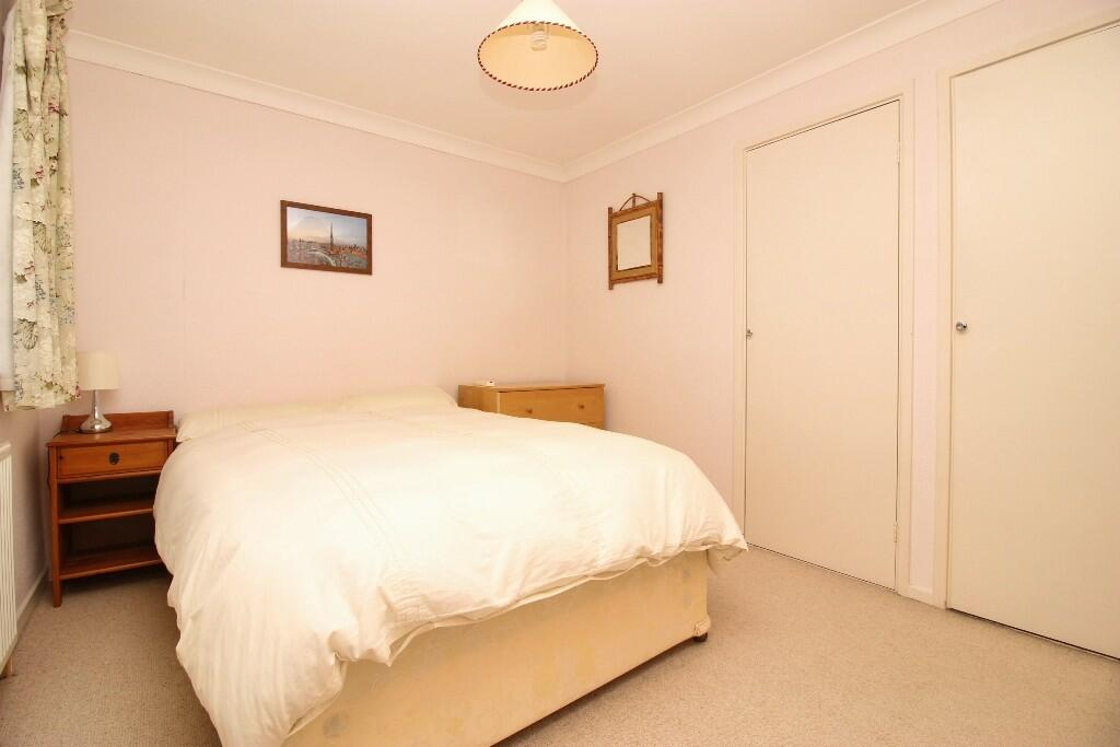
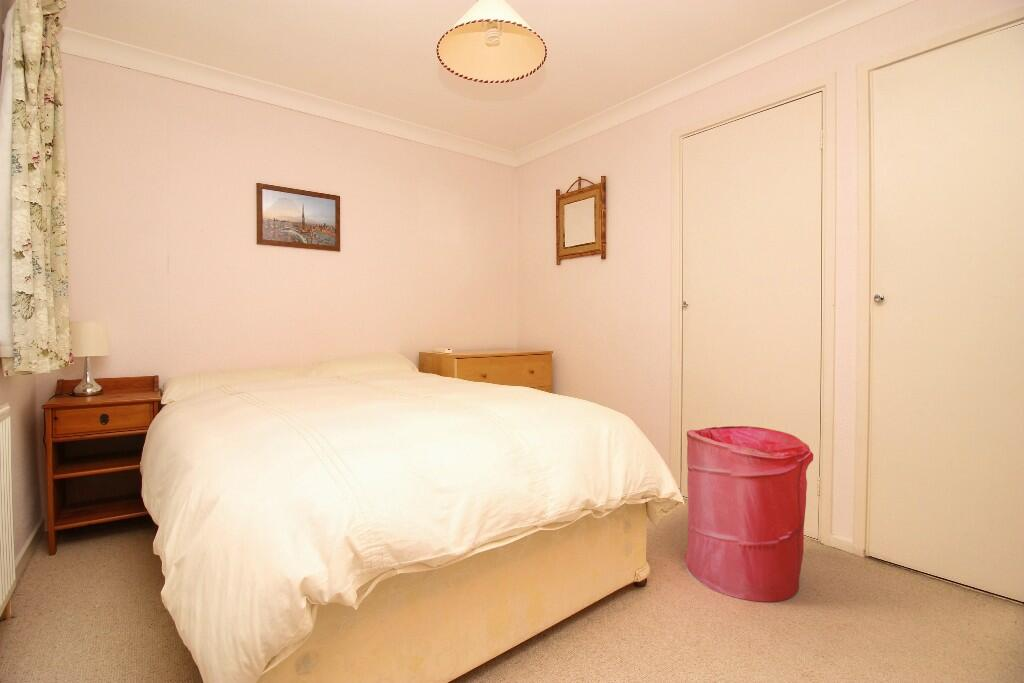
+ laundry hamper (744, 504)
